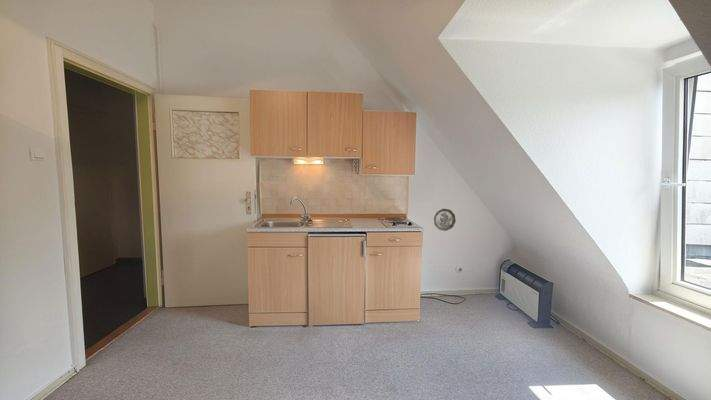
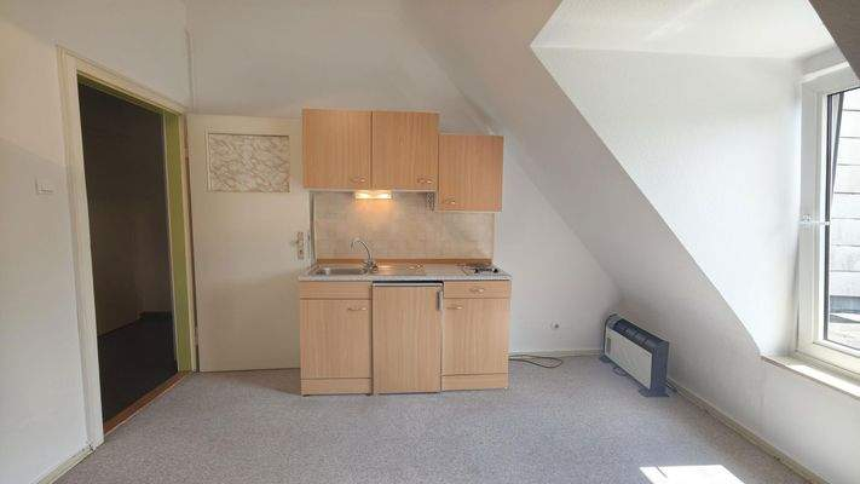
- decorative plate (444, 219)
